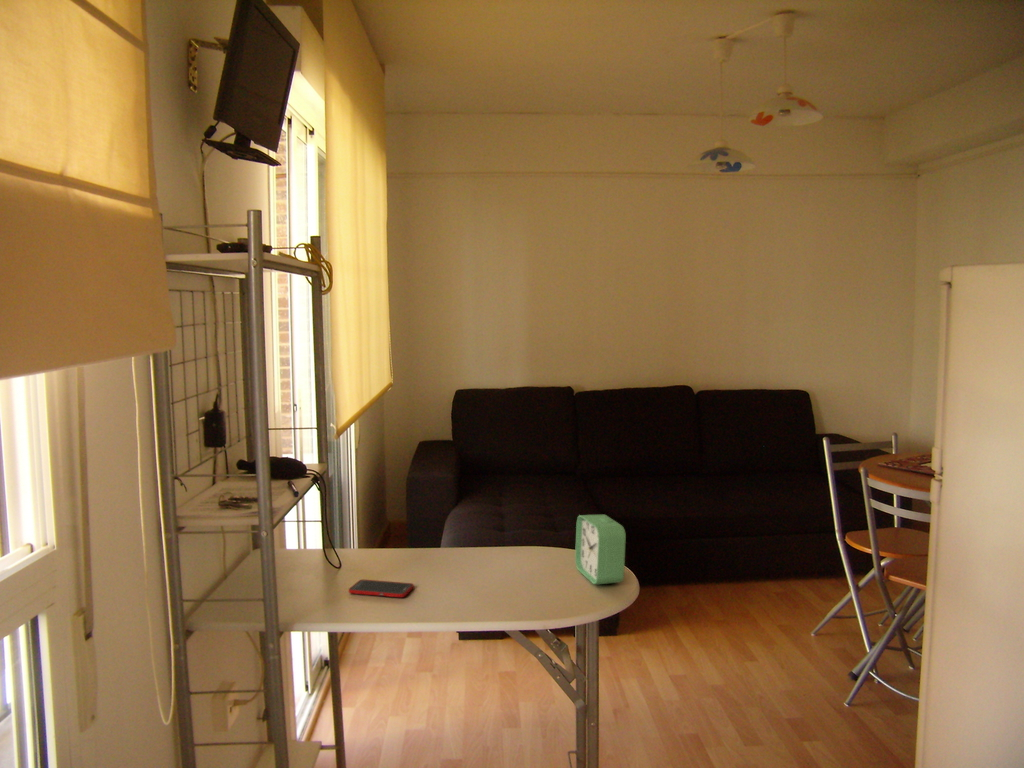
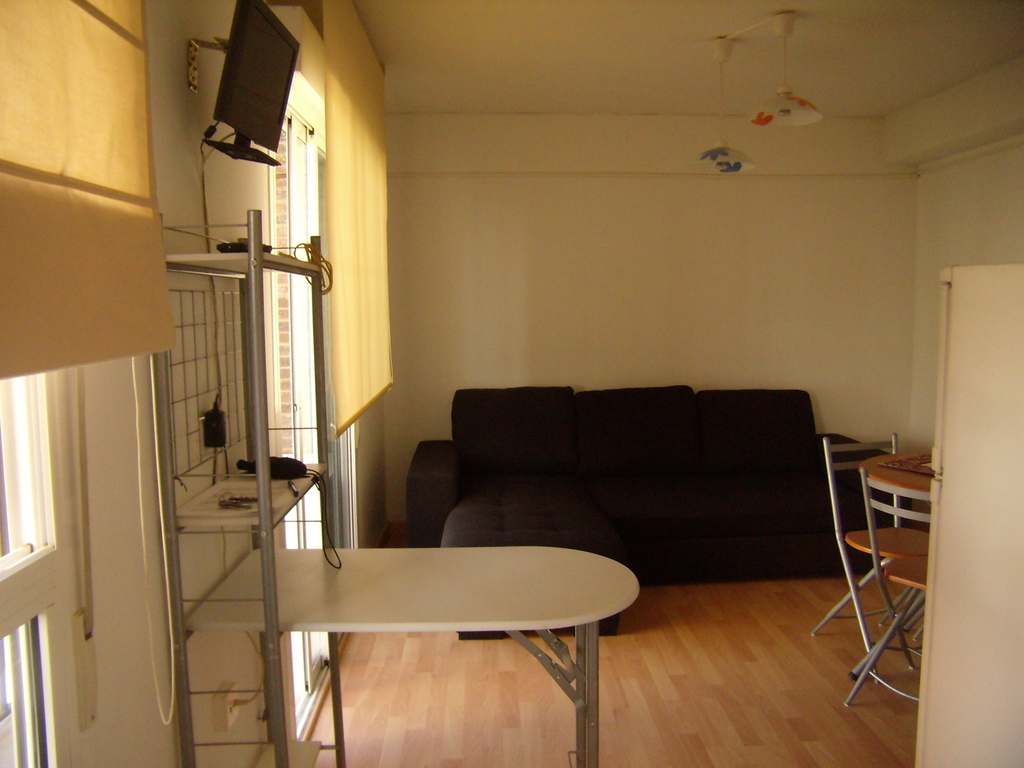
- alarm clock (599, 547)
- cell phone (381, 588)
